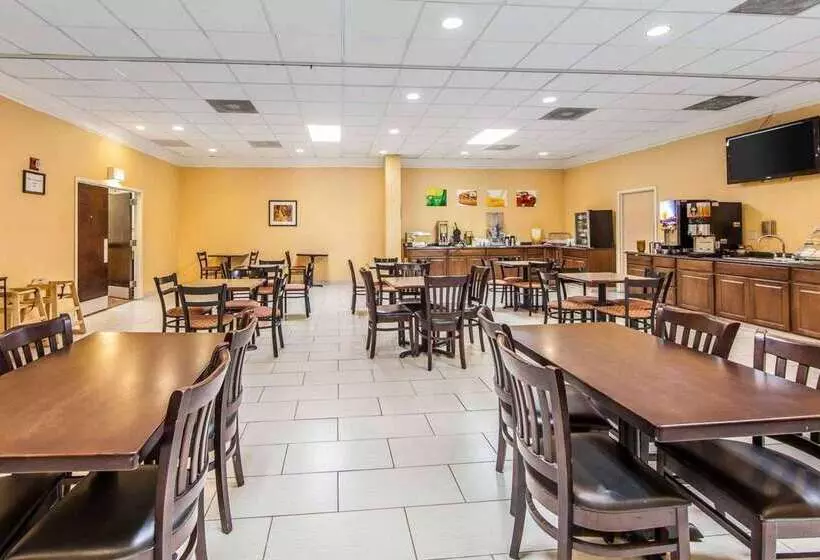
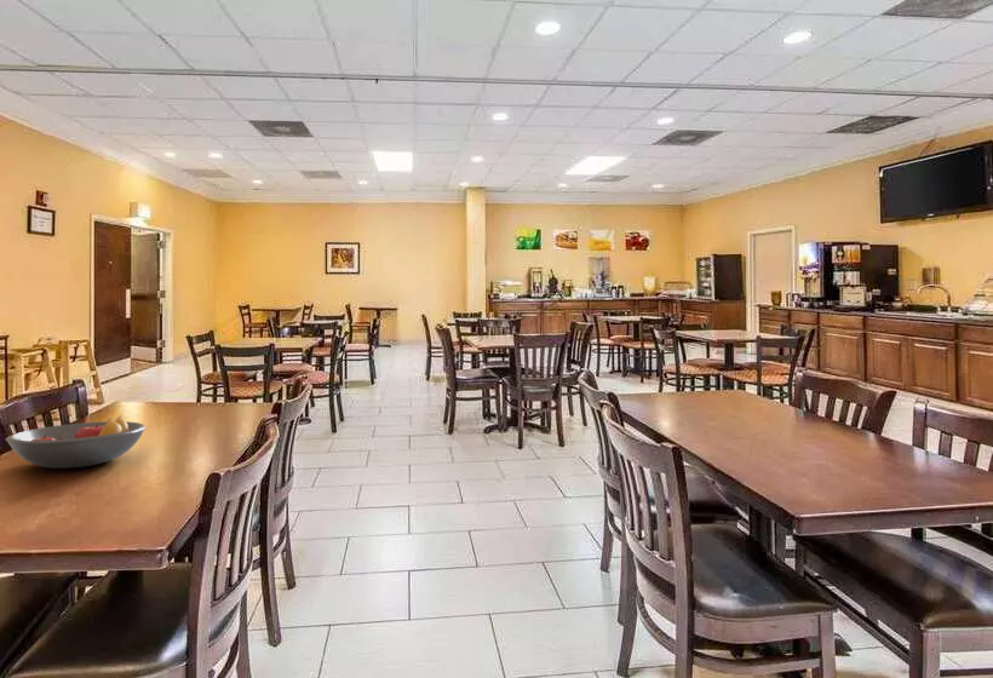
+ fruit bowl (80, 442)
